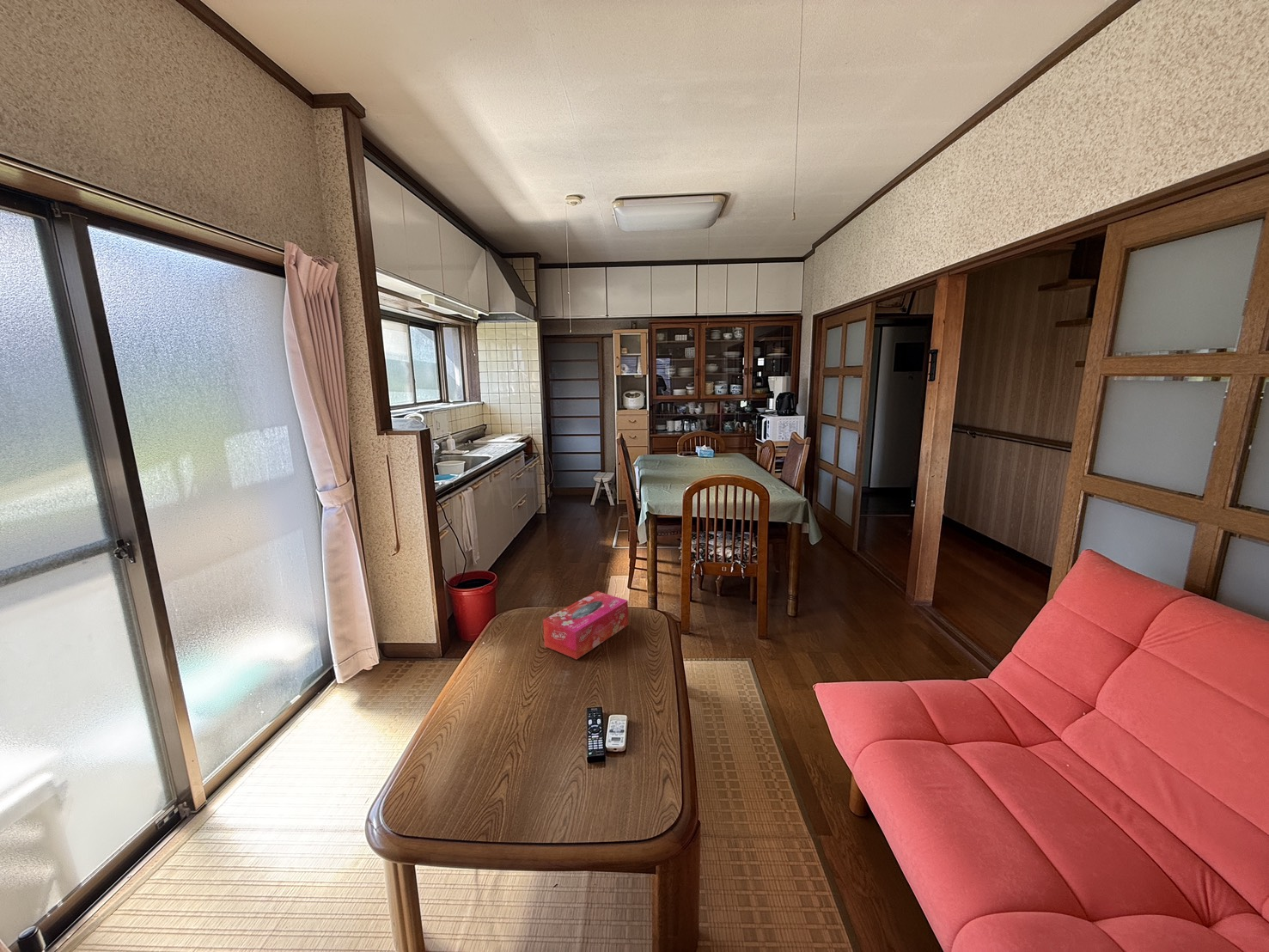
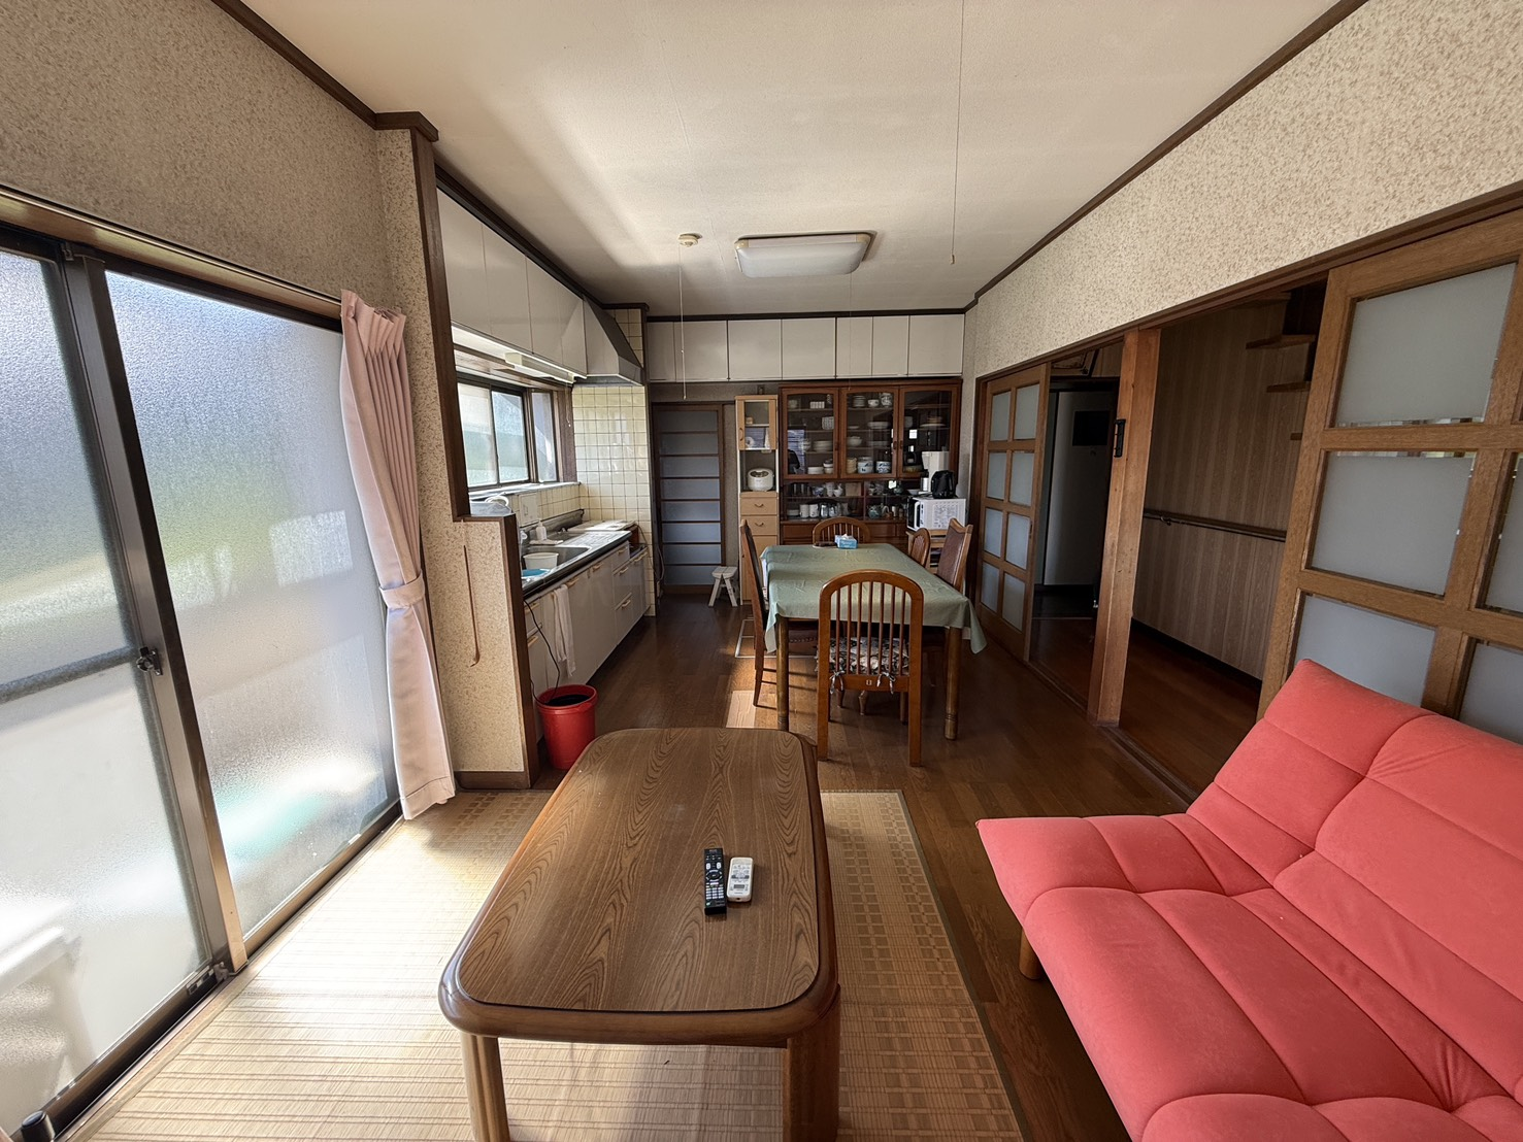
- tissue box (587, 622)
